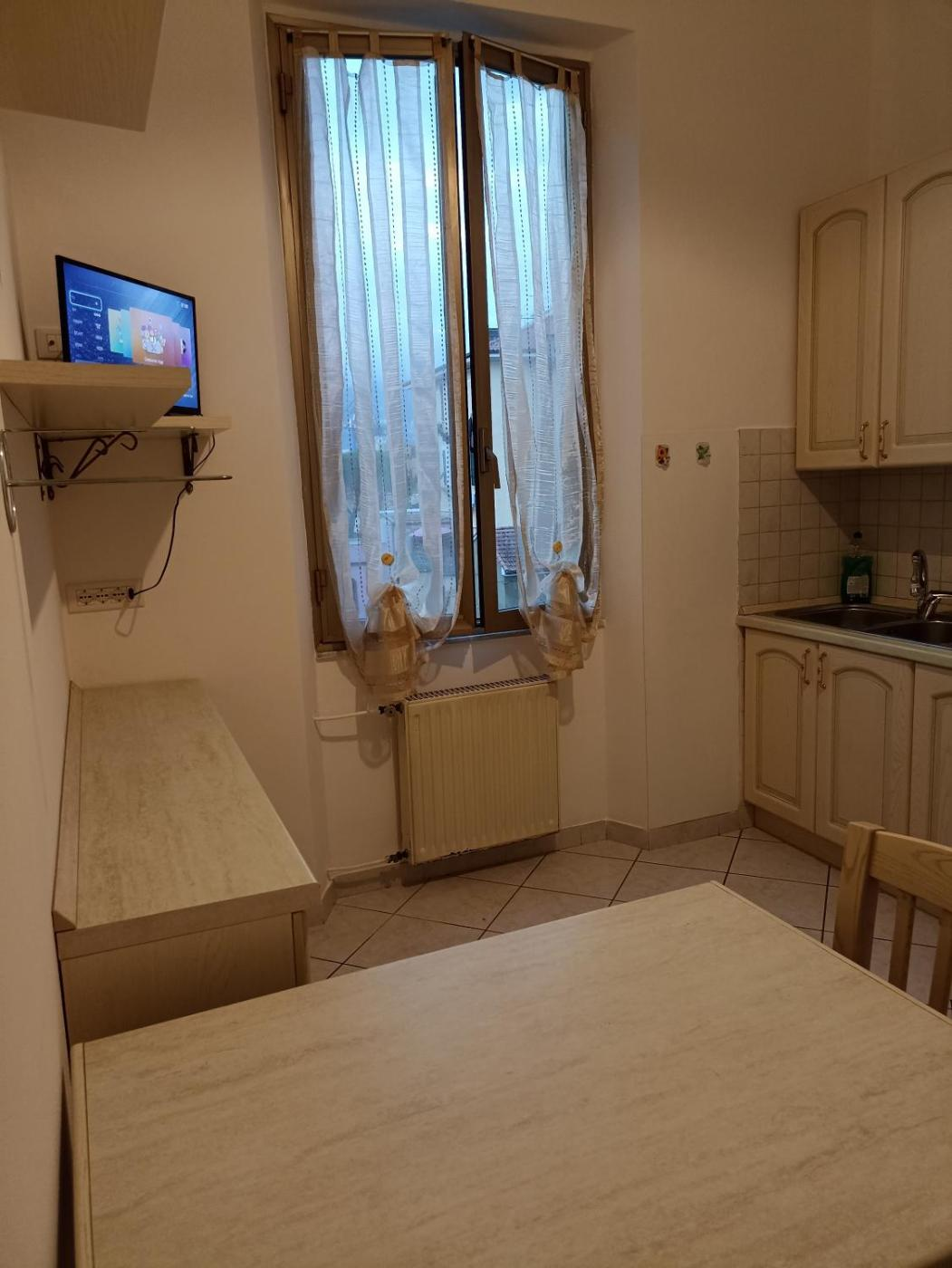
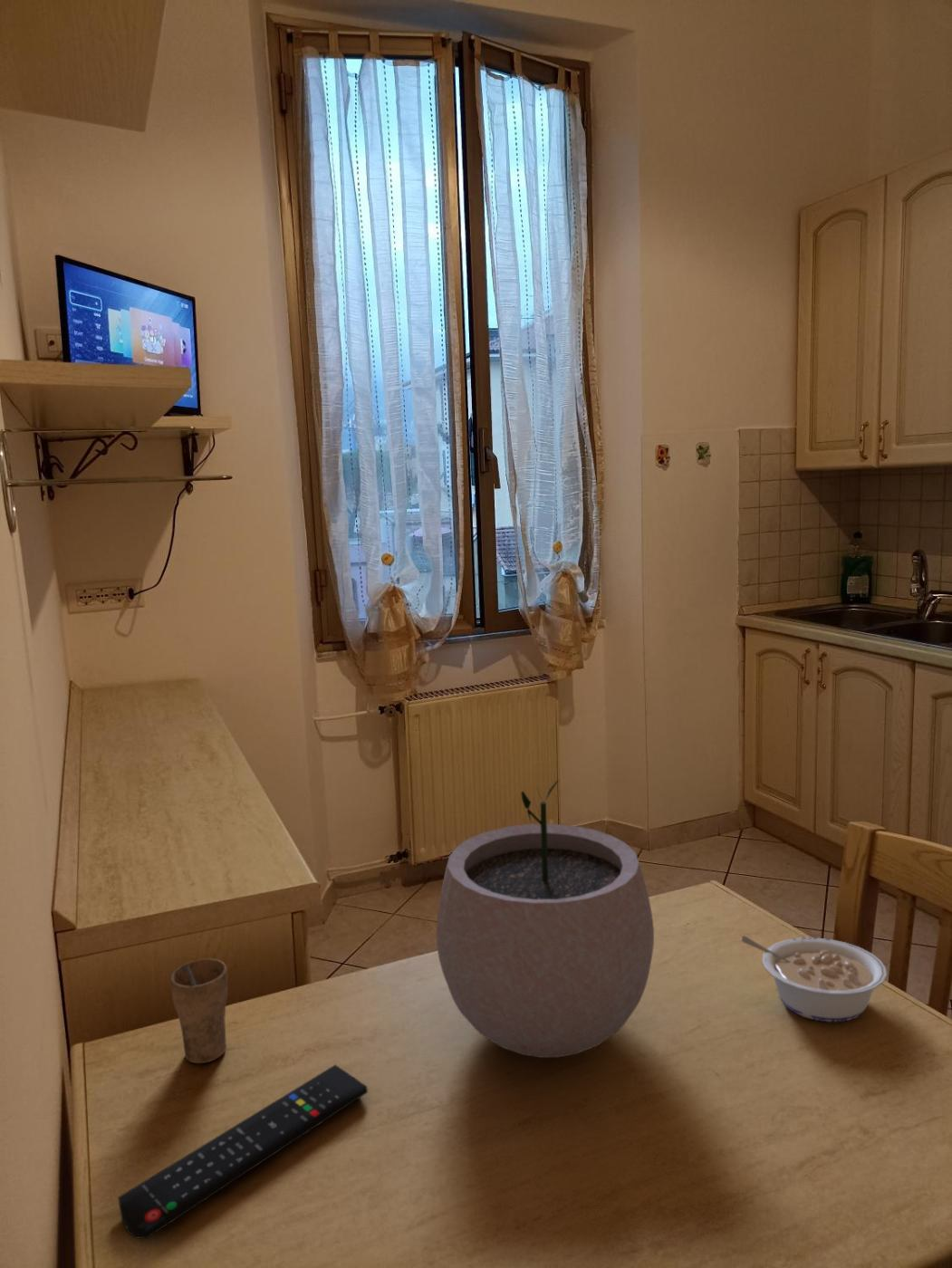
+ remote control (250, 1145)
+ legume (818, 979)
+ plant pot (543, 908)
+ cup (201, 1002)
